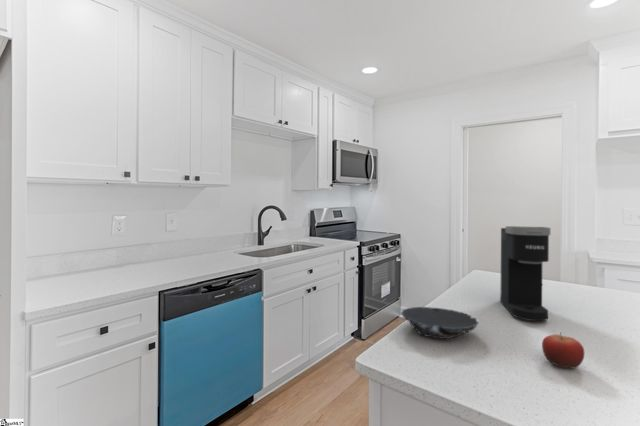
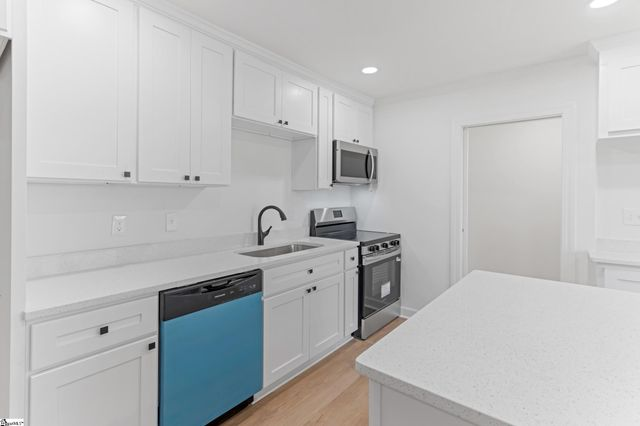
- coffee maker (522, 268)
- bowl (438, 323)
- fruit (562, 348)
